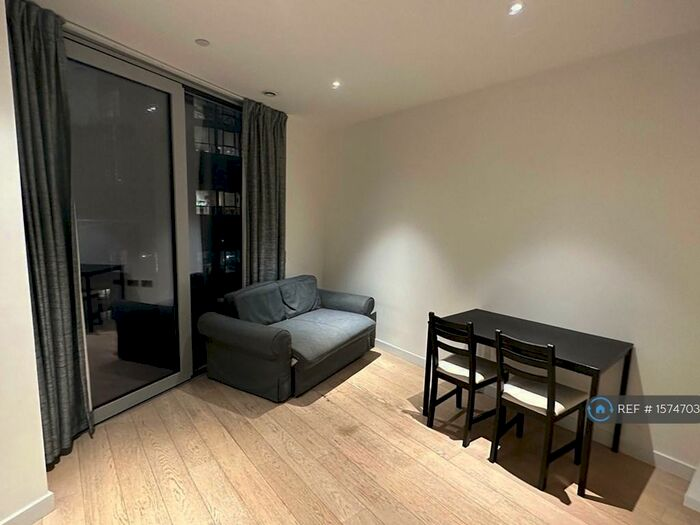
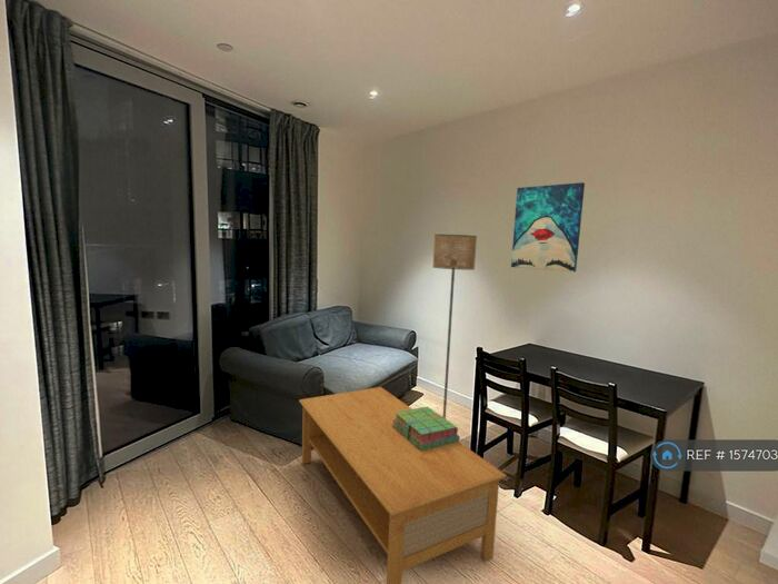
+ stack of books (425, 425)
+ floor lamp (449, 339)
+ wall art (545, 227)
+ coffee table (382, 466)
